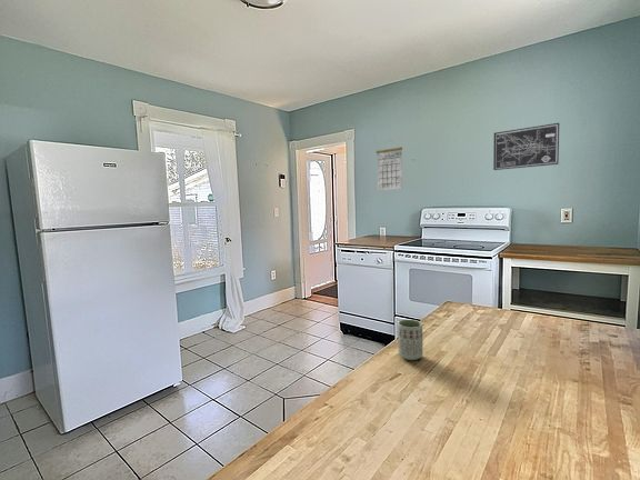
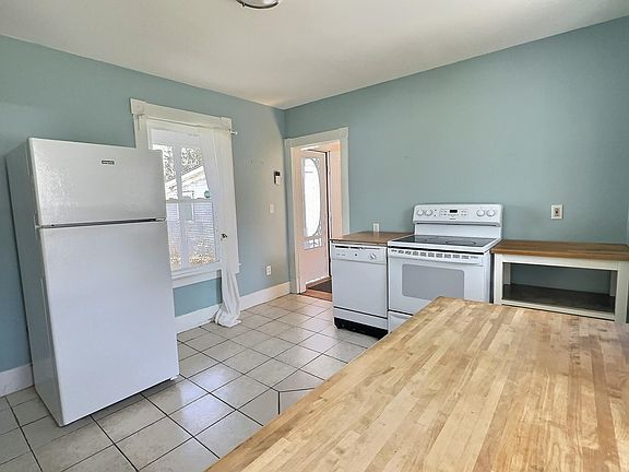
- cup (410, 339)
- wall art (524, 148)
- calendar (389, 164)
